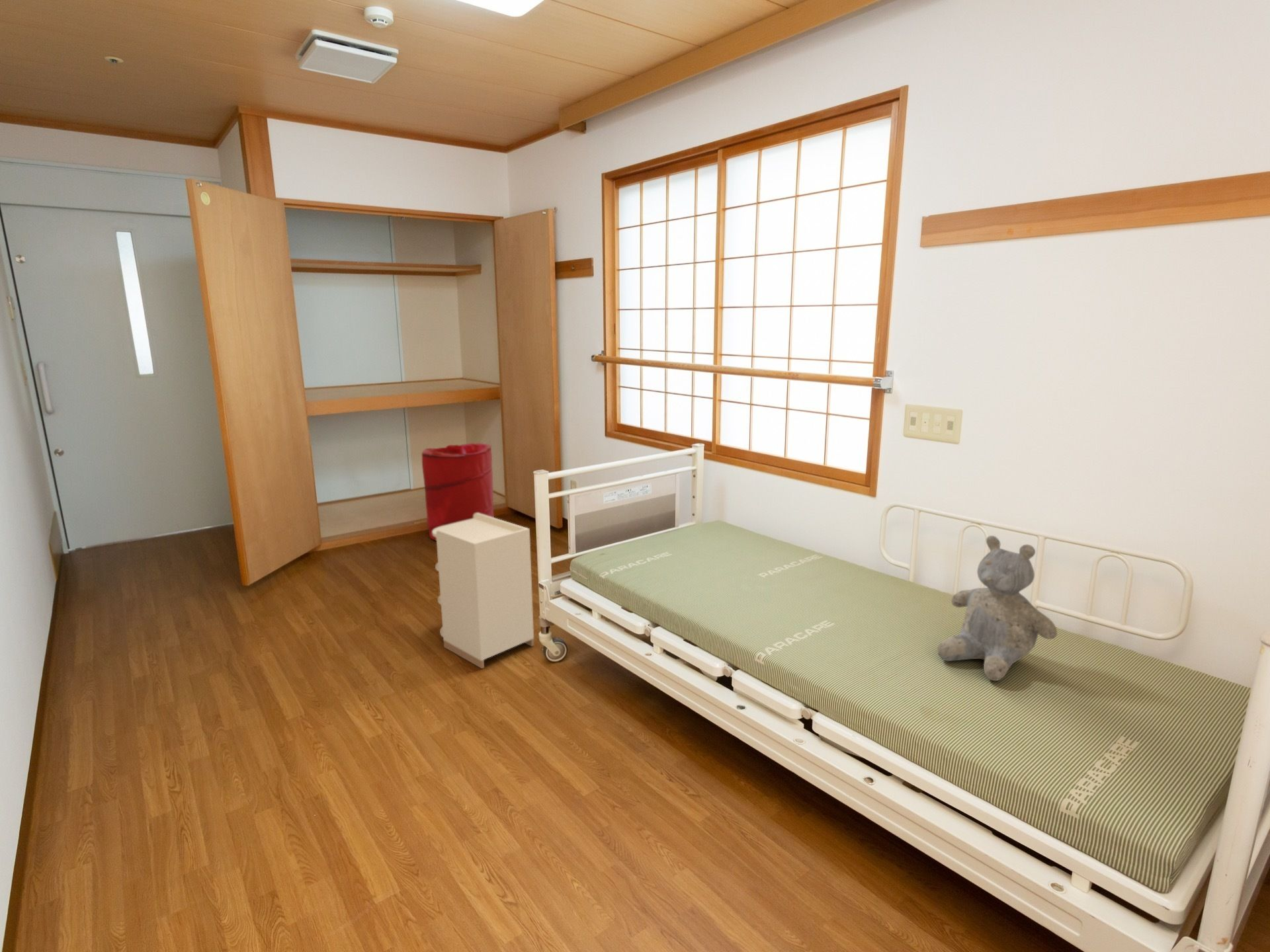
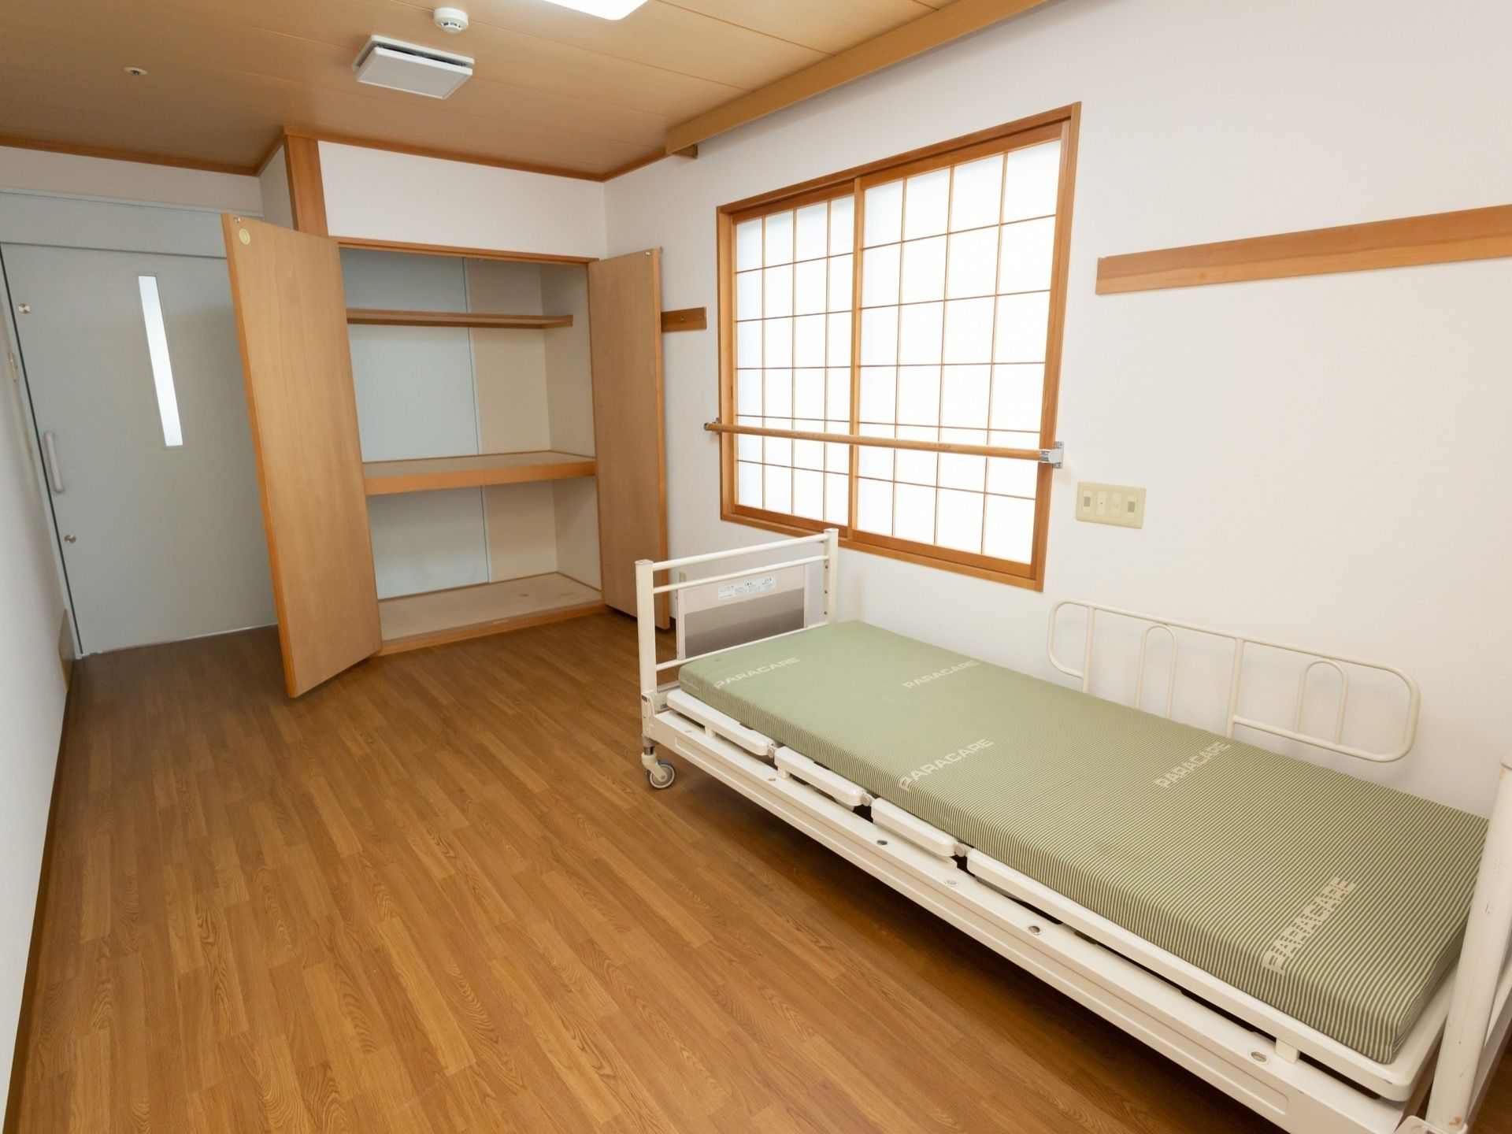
- laundry hamper (459, 489)
- nightstand (483, 585)
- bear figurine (993, 604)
